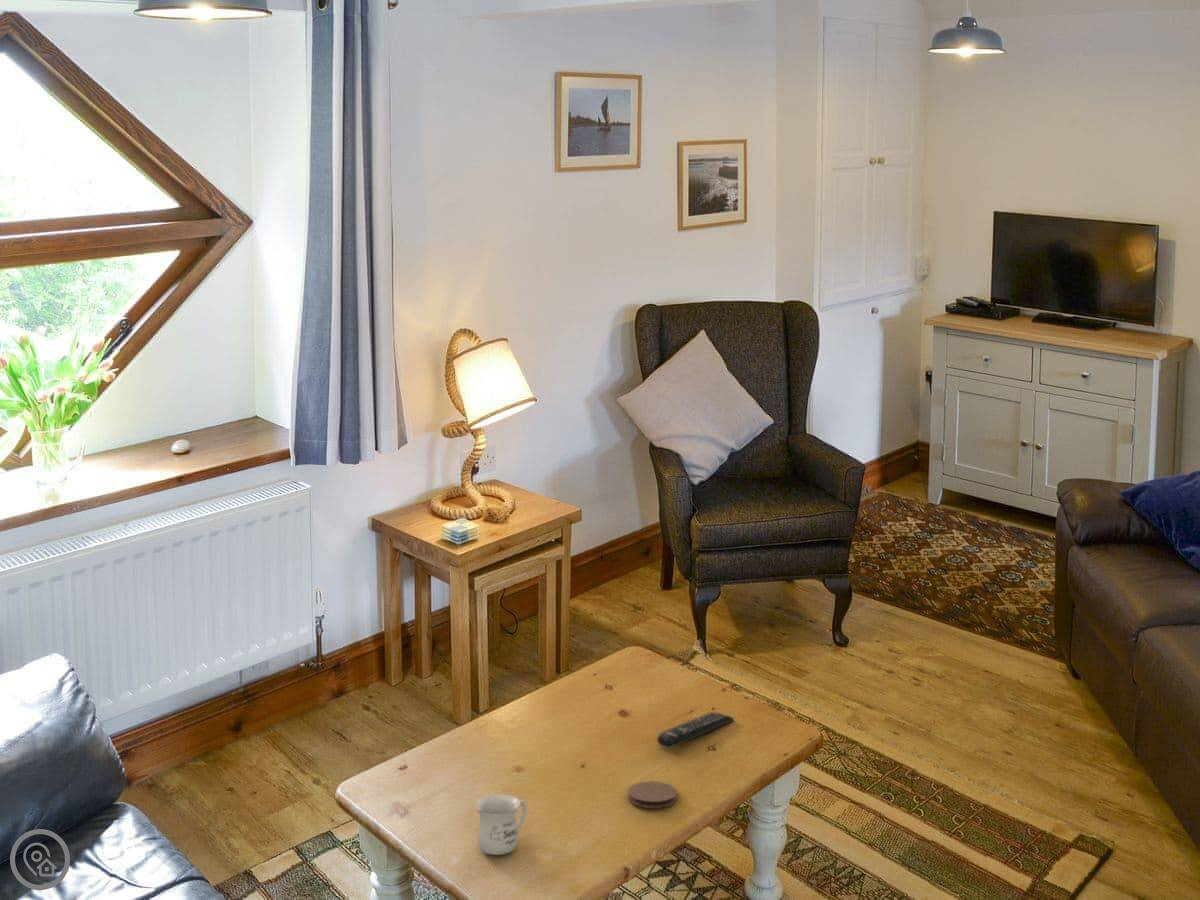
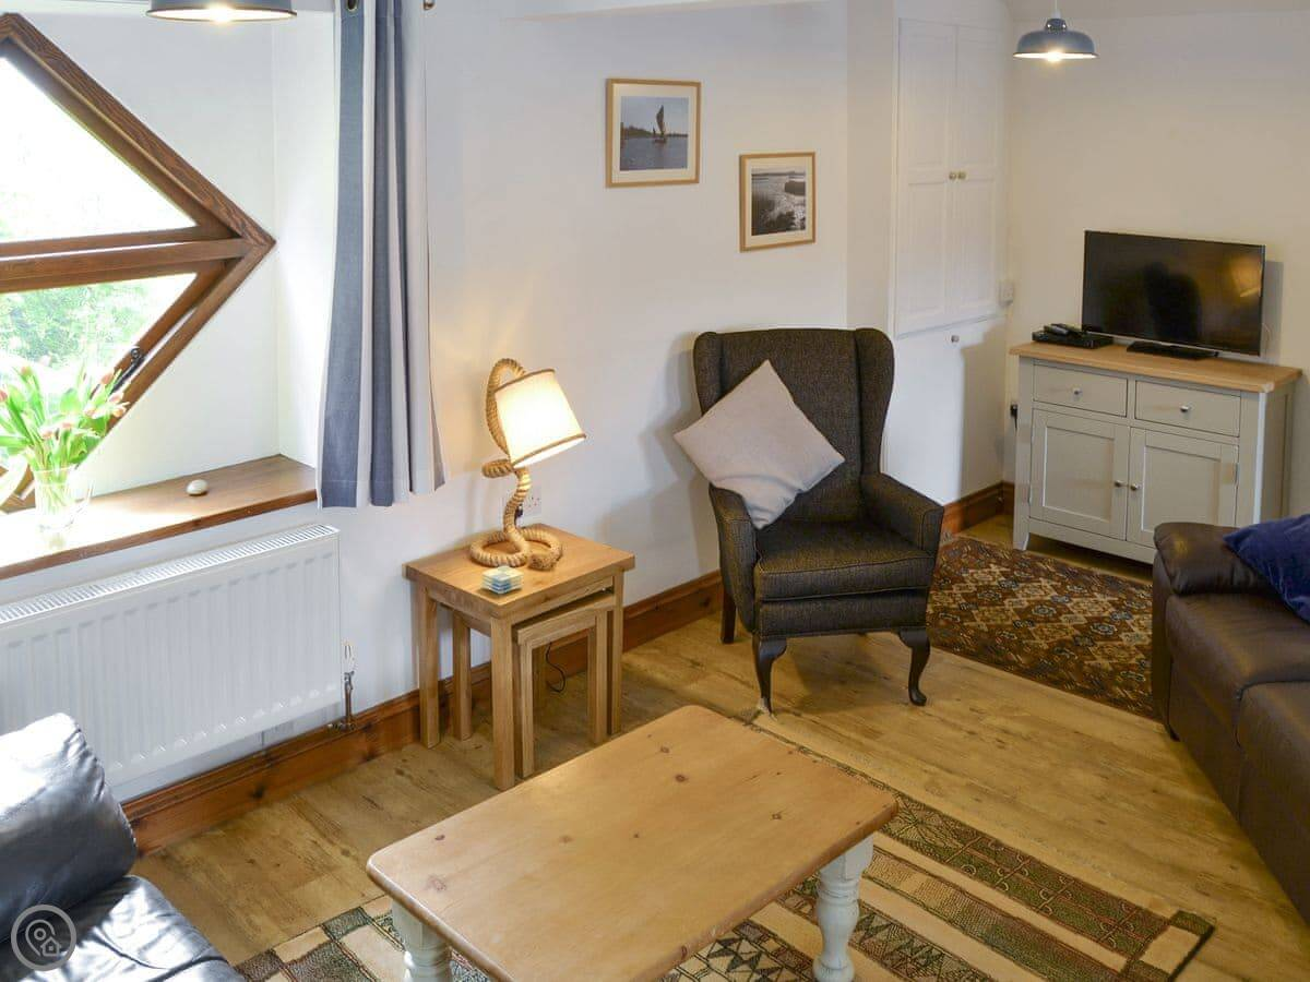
- coaster (652, 794)
- remote control (696, 728)
- mug (504, 823)
